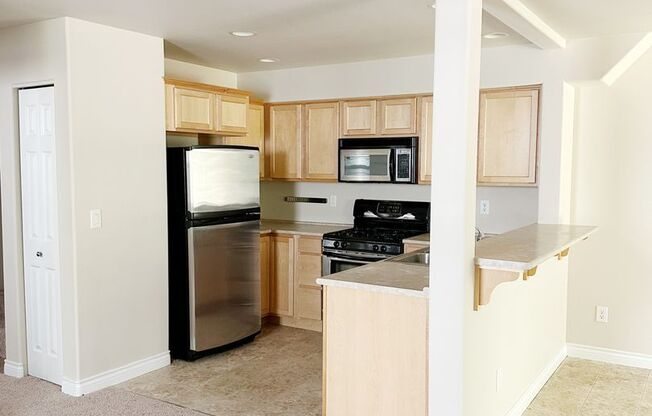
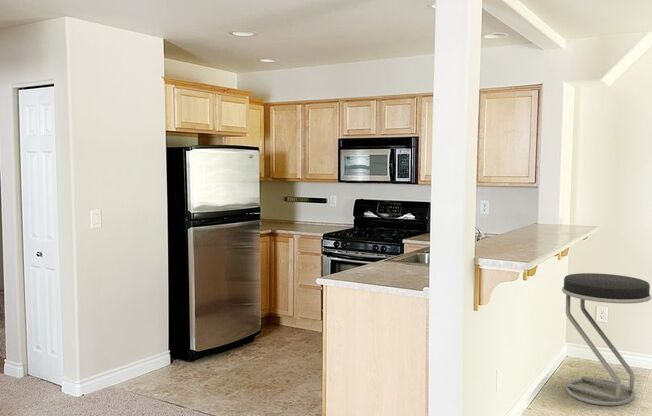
+ stool (603, 336)
